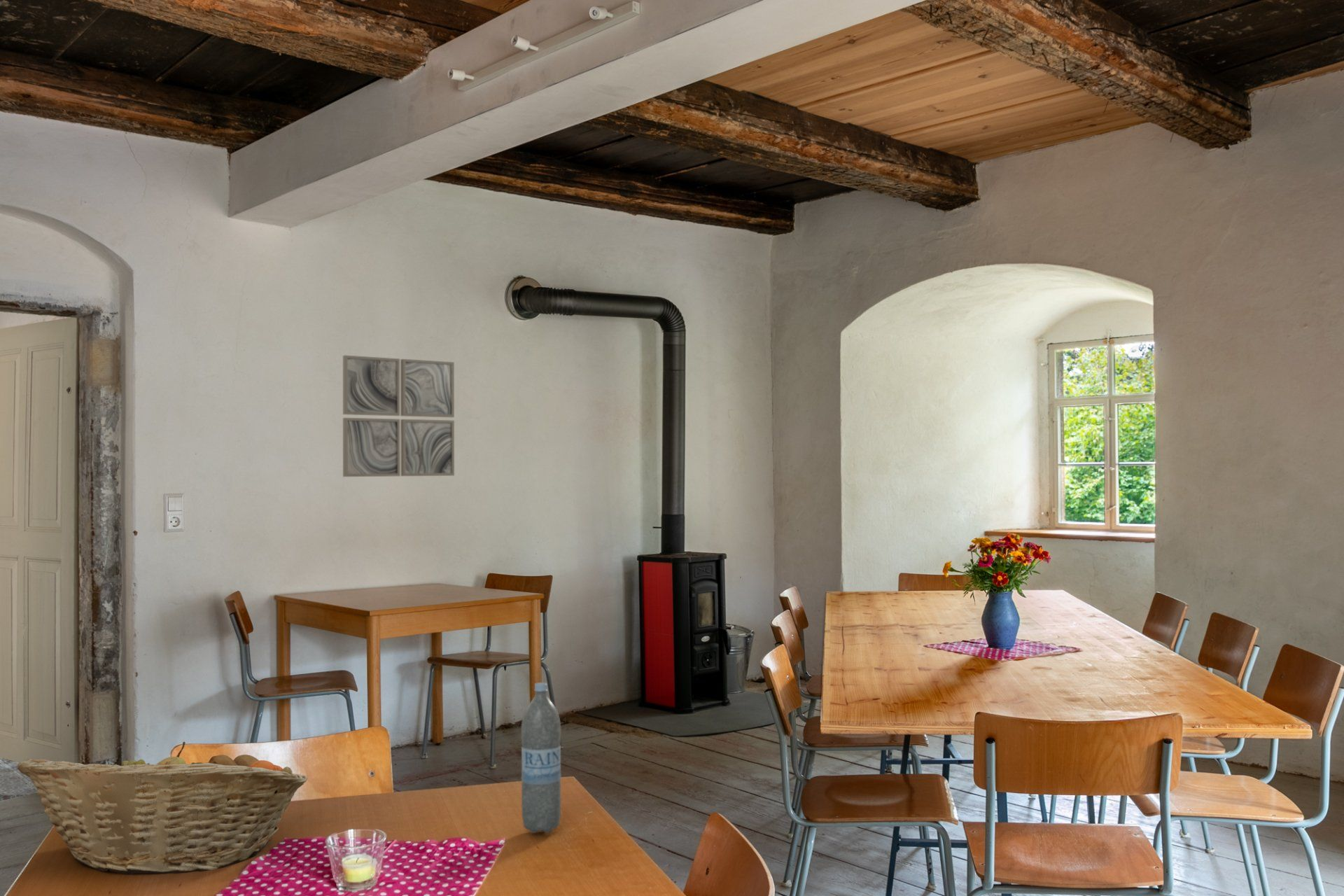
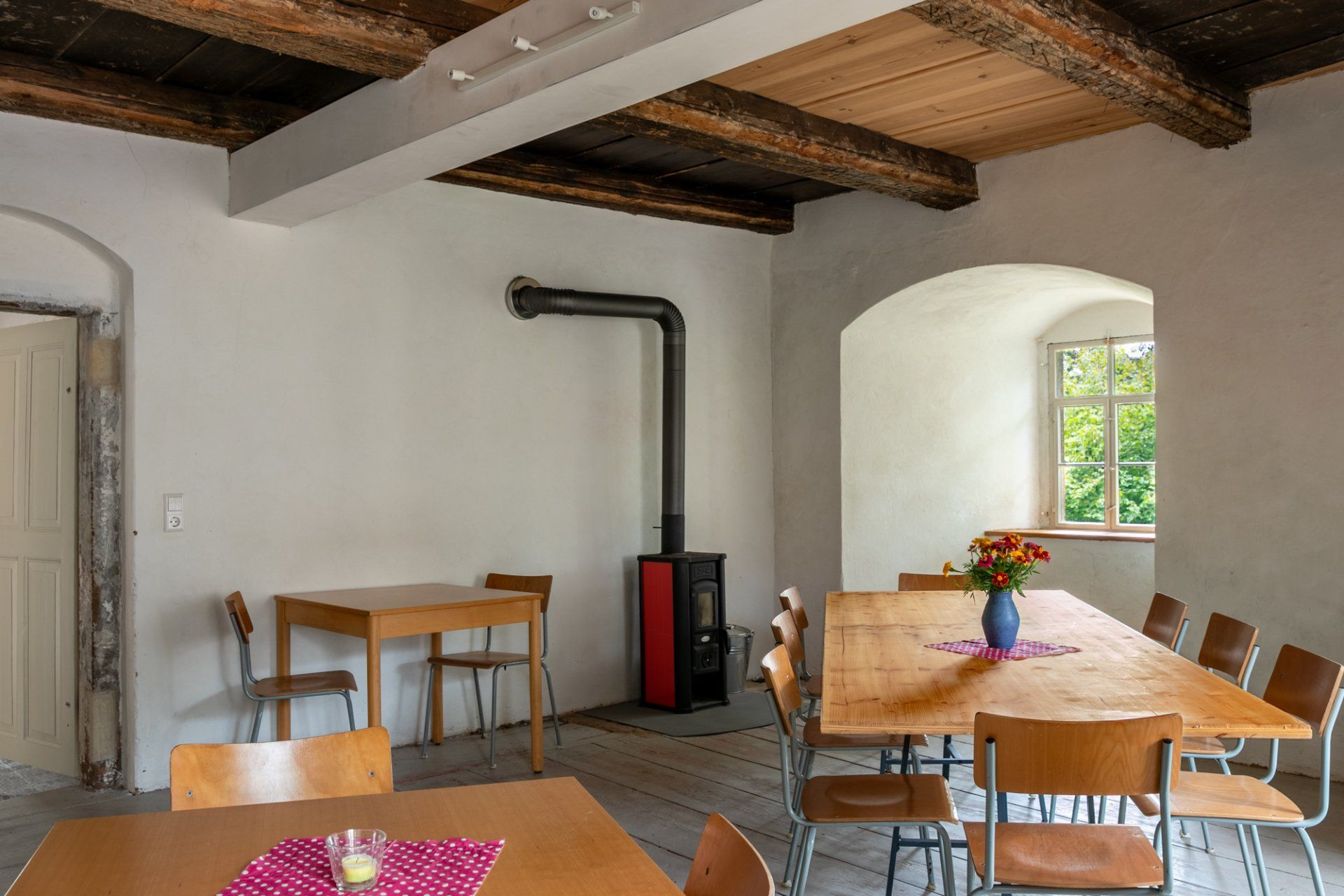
- wall art (400, 419)
- fruit basket (166, 794)
- water bottle (541, 757)
